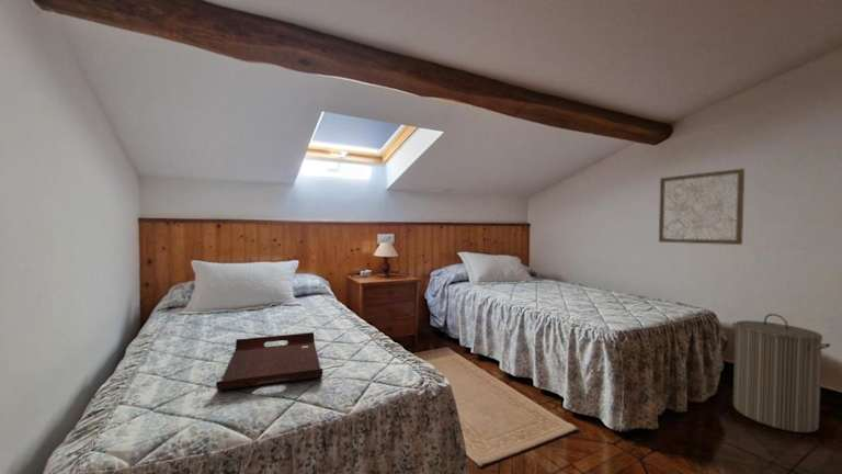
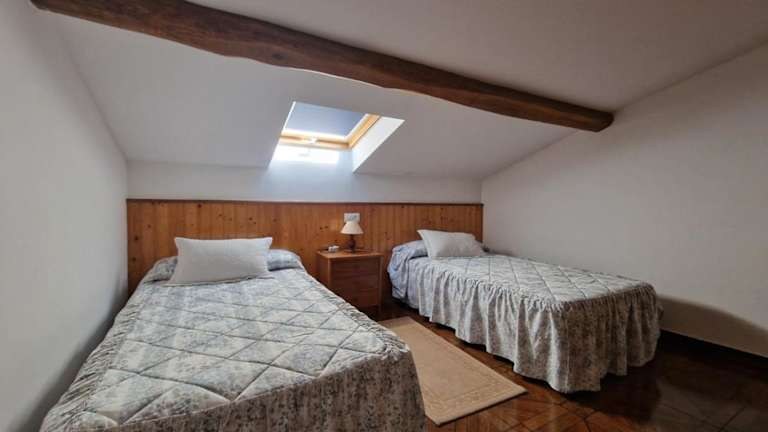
- laundry hamper (774, 364)
- wall art (697, 211)
- serving tray (274, 357)
